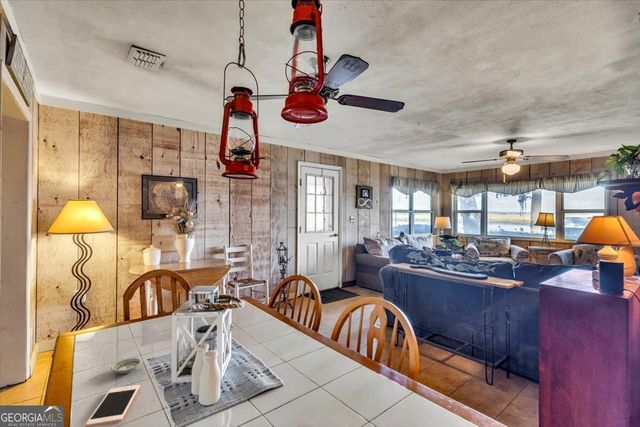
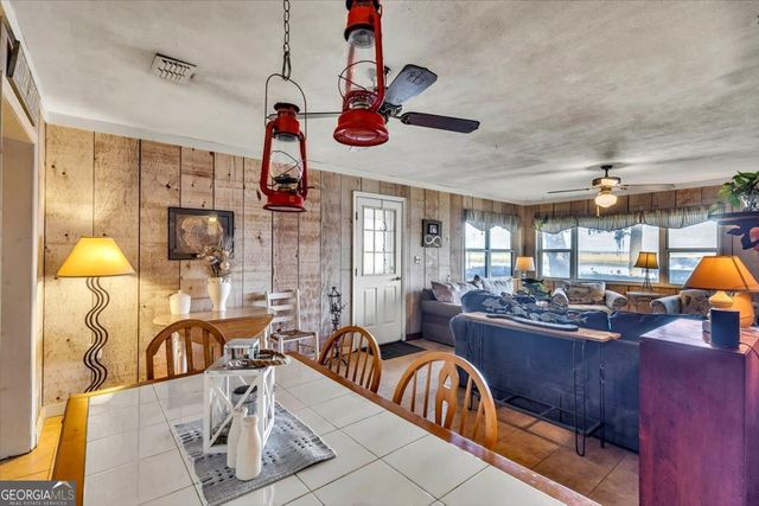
- cell phone (115, 403)
- saucer (126, 367)
